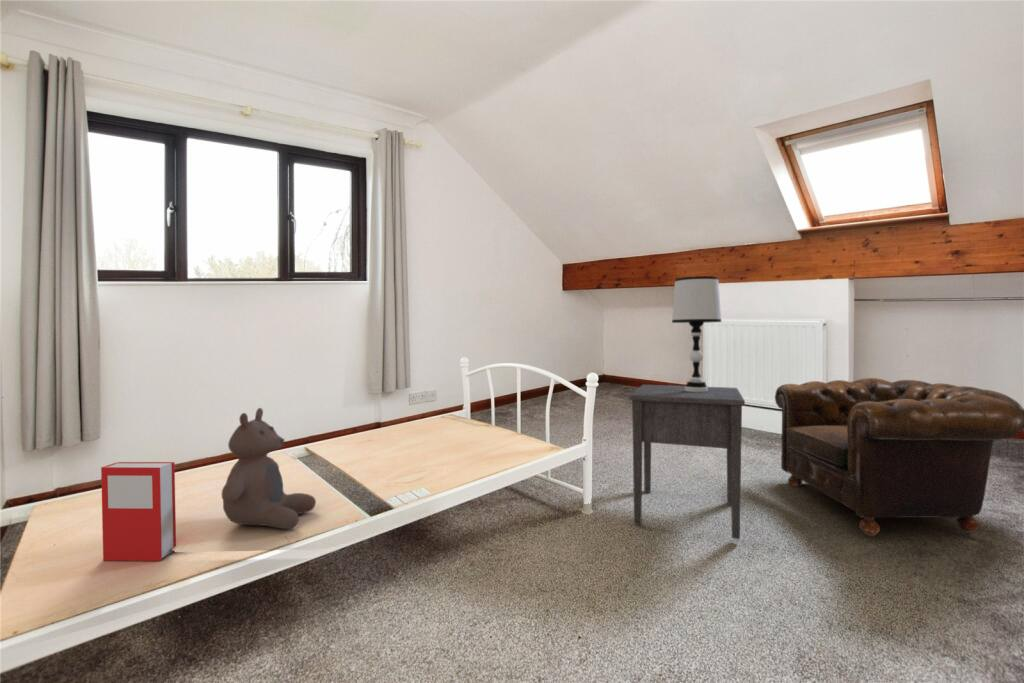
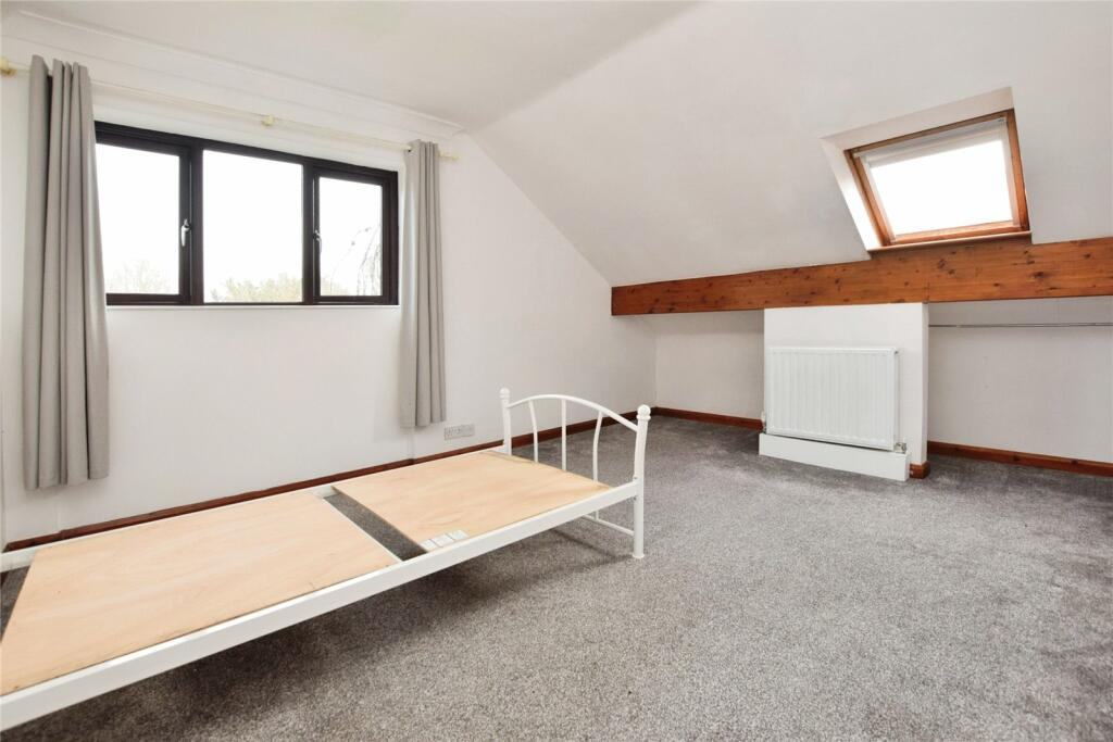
- nightstand (687, 445)
- armchair (892, 447)
- book (138, 510)
- bear (269, 465)
- table lamp (696, 334)
